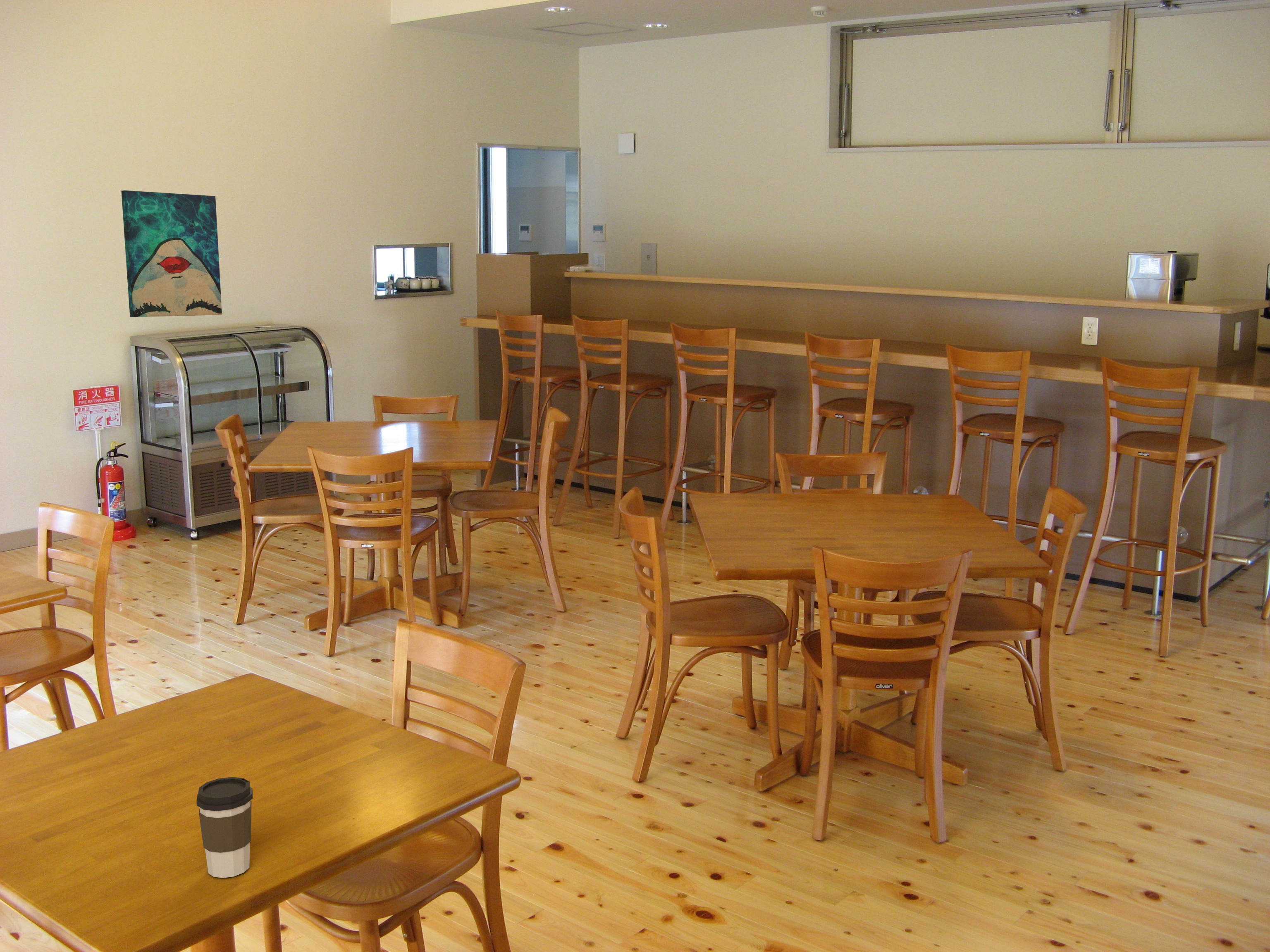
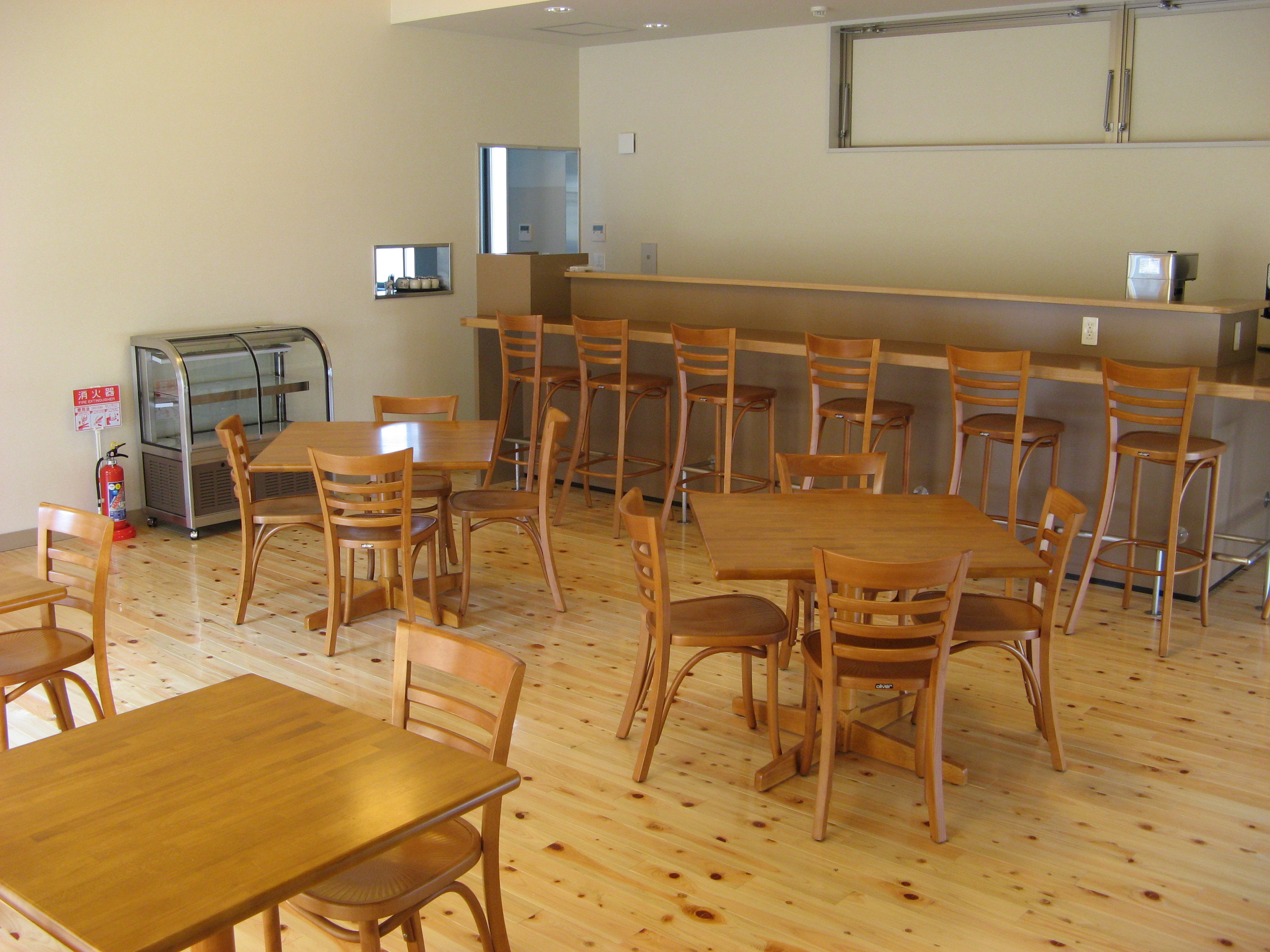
- wall art (174, 255)
- coffee cup (227, 828)
